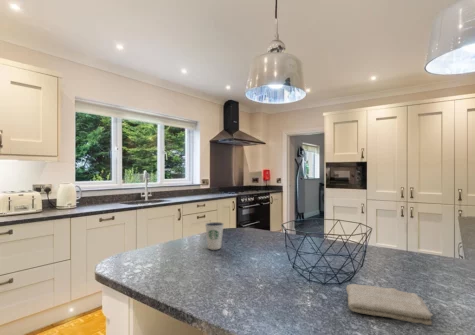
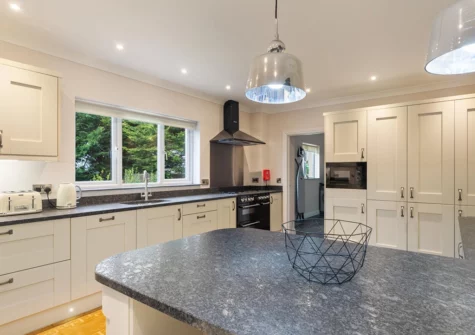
- dixie cup (214, 235)
- washcloth (385, 301)
